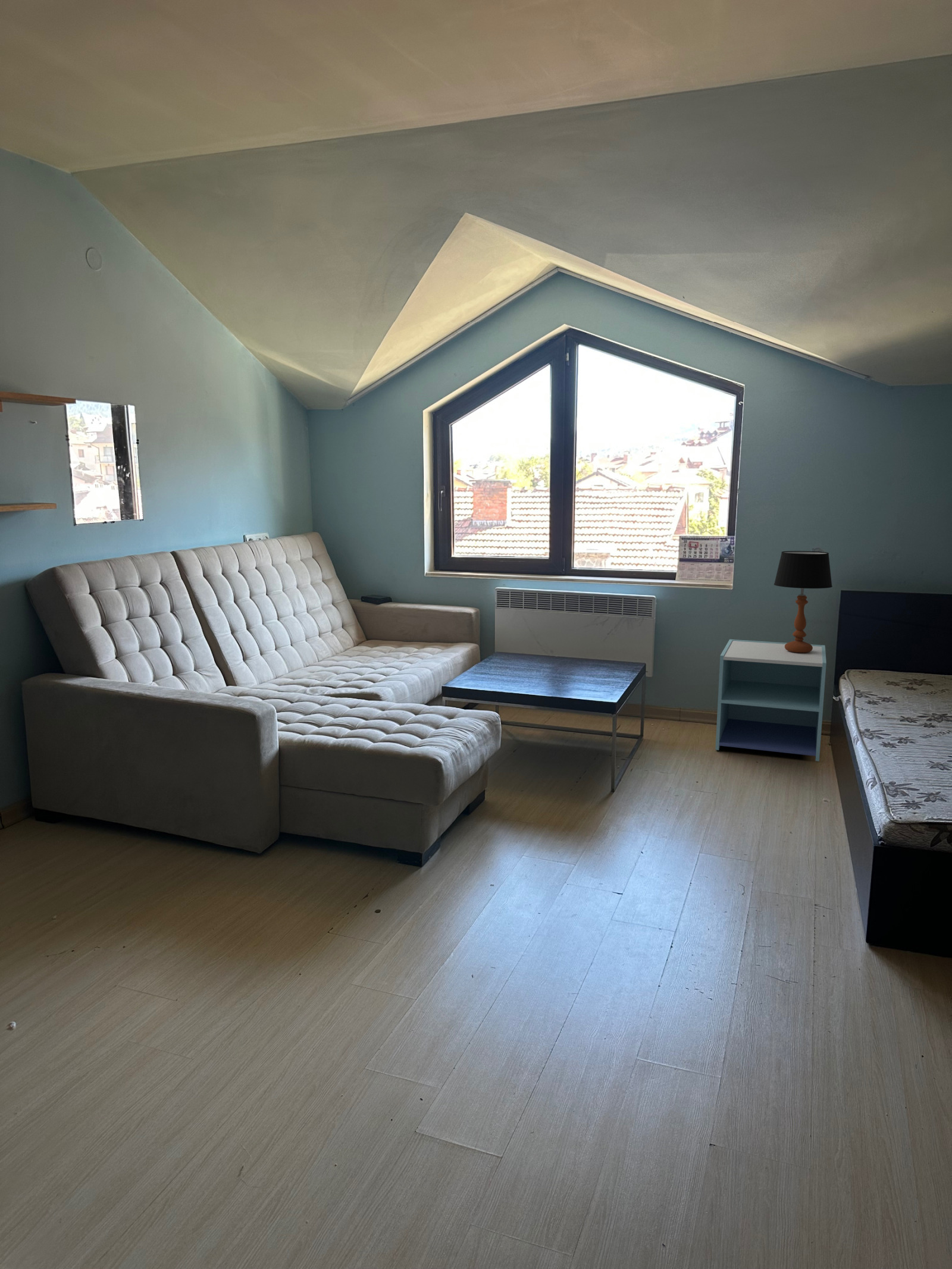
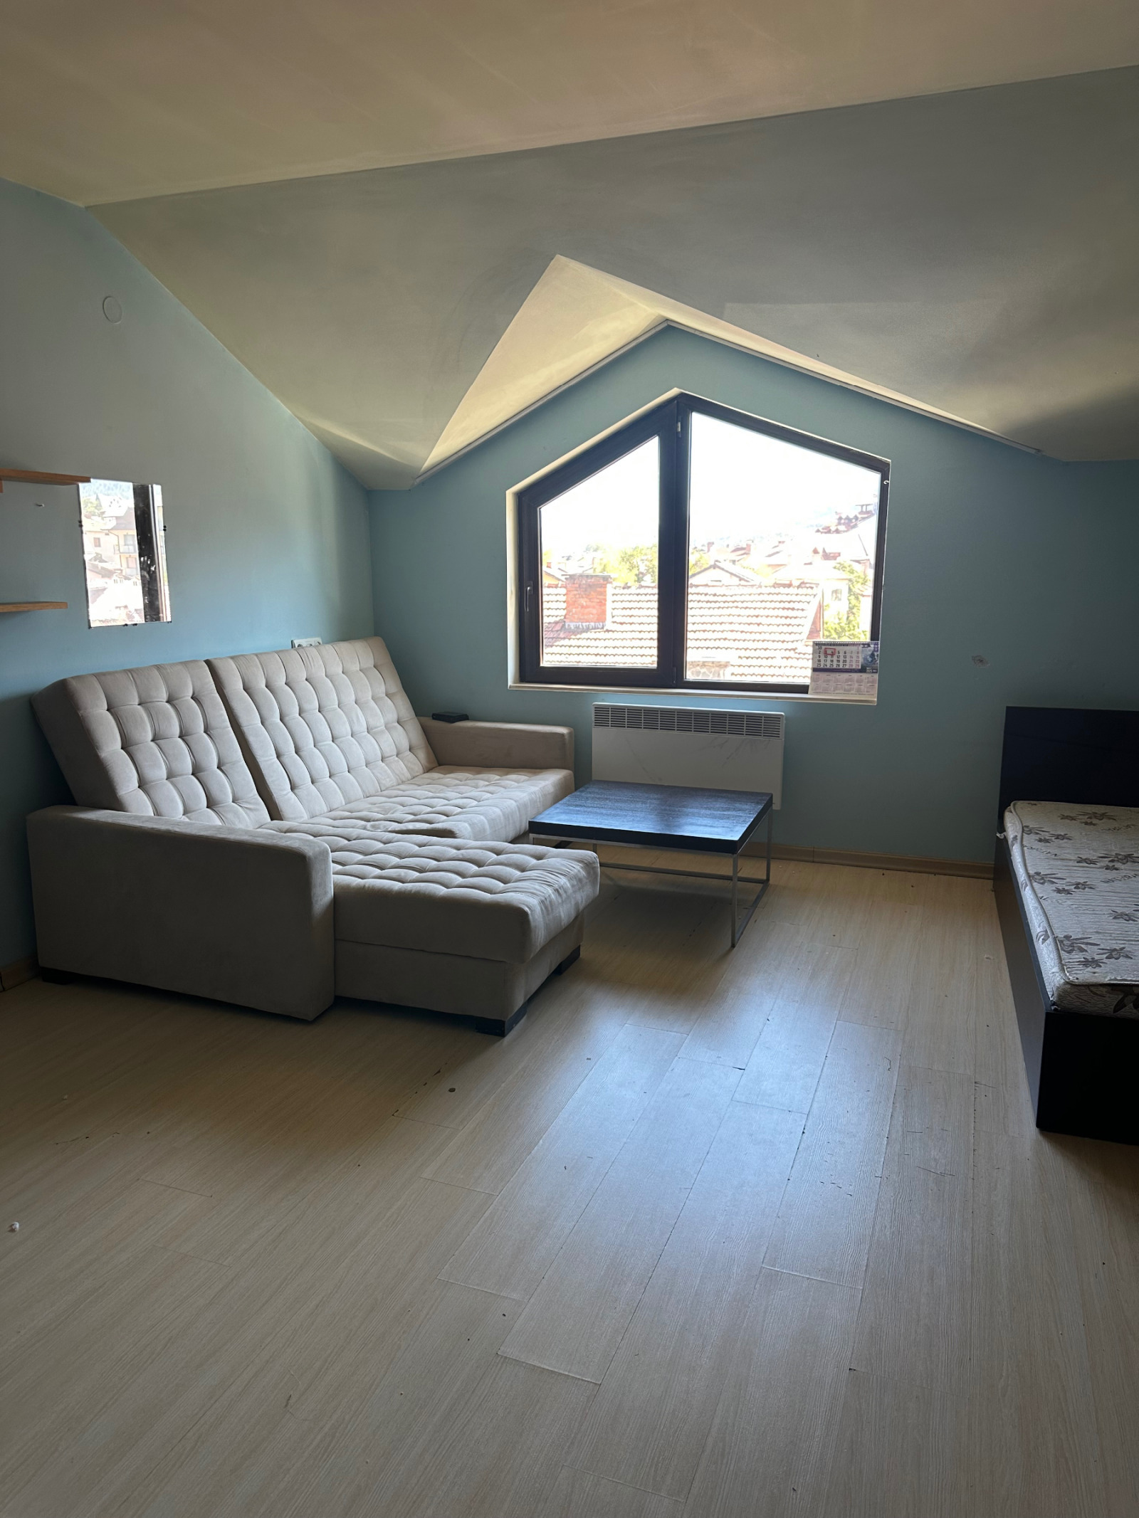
- table lamp (801, 602)
- nightstand (771, 696)
